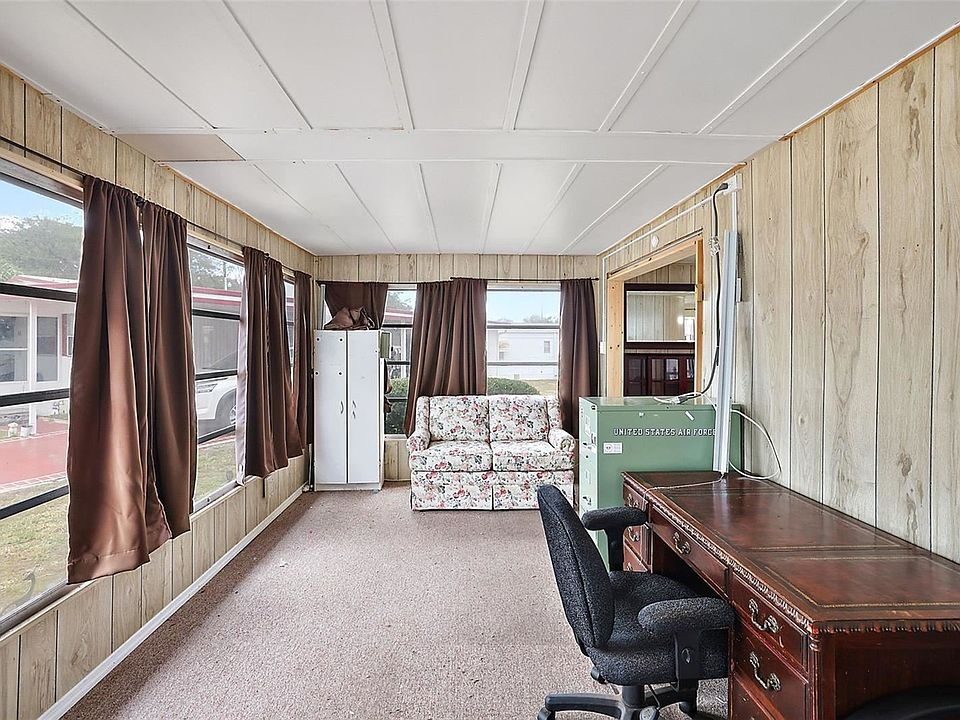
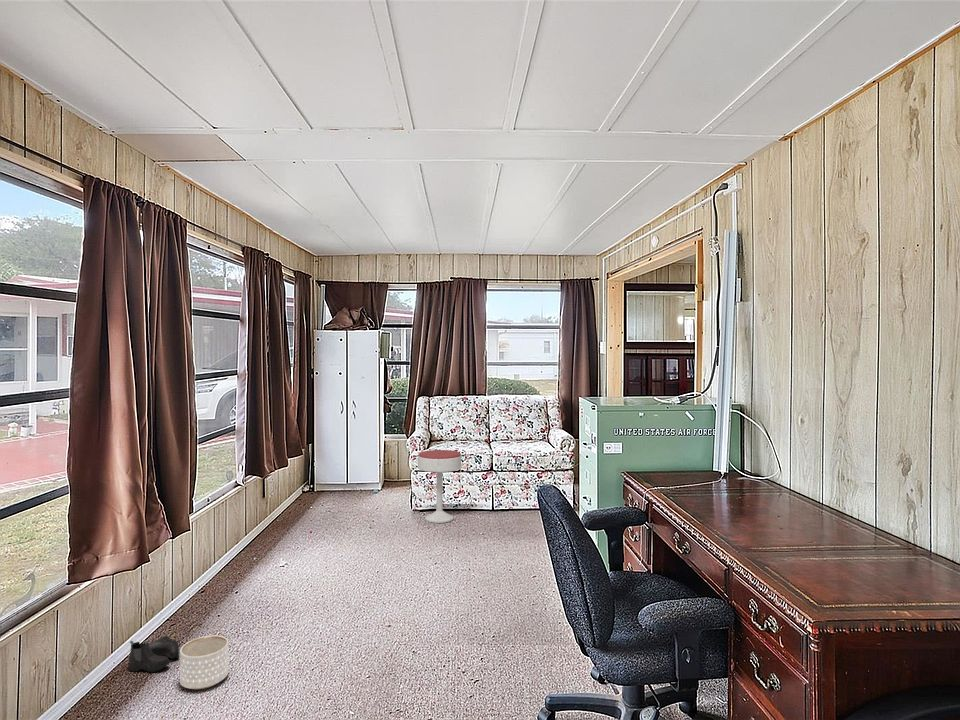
+ side table (439, 485)
+ planter (204, 662)
+ boots (157, 646)
